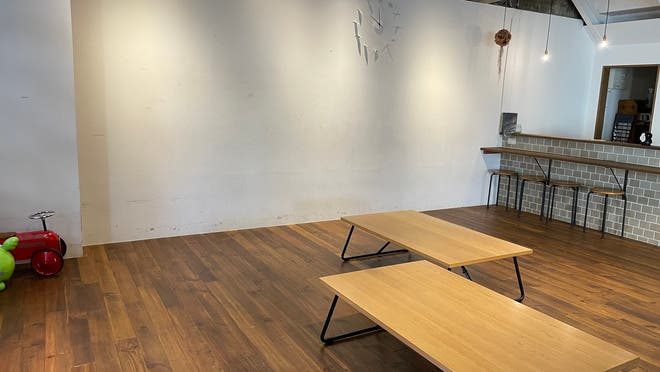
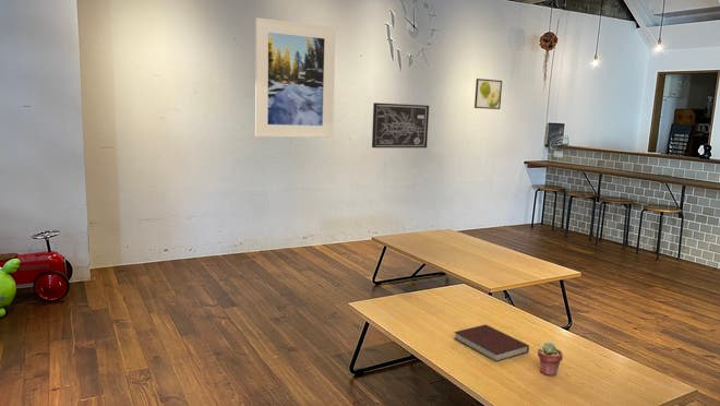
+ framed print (296, 81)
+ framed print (488, 94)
+ potted succulent (549, 357)
+ wall art (400, 126)
+ notebook (490, 342)
